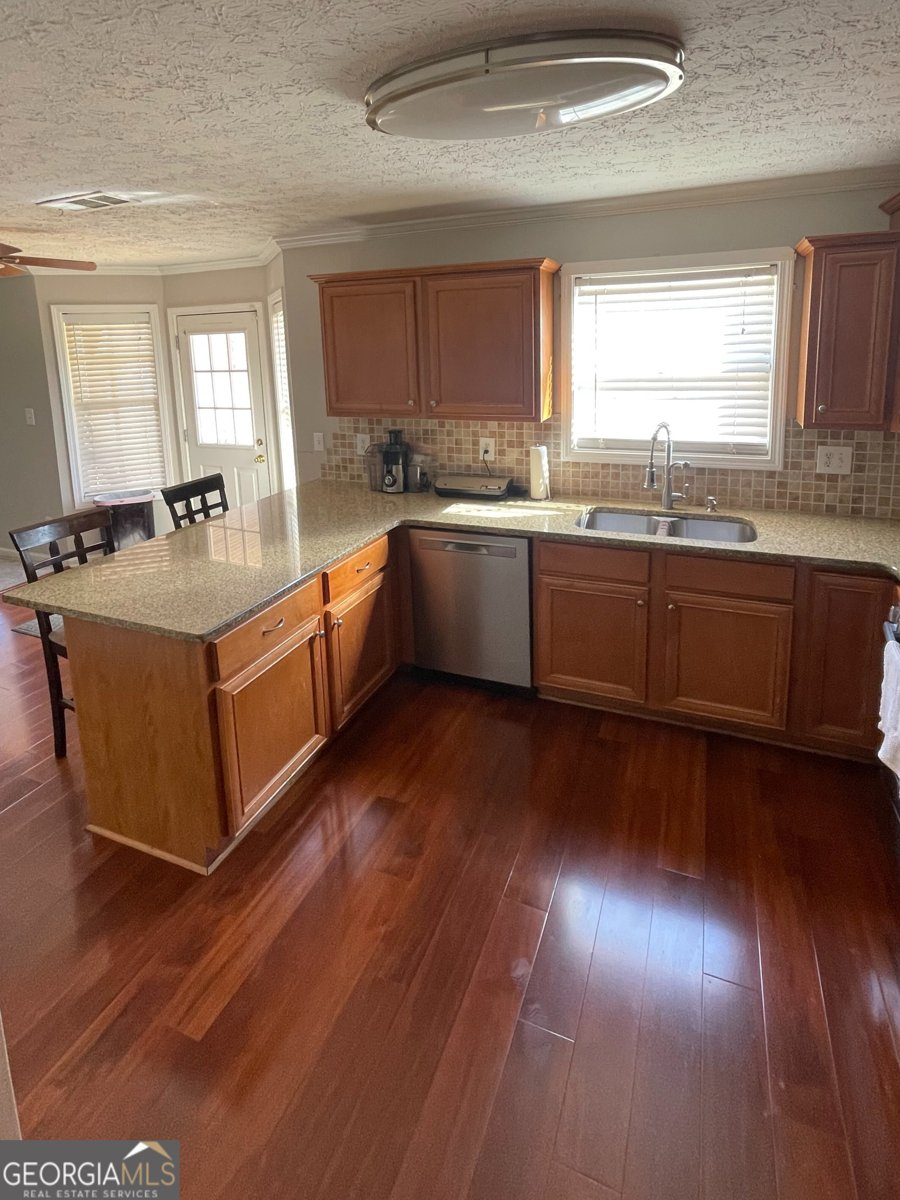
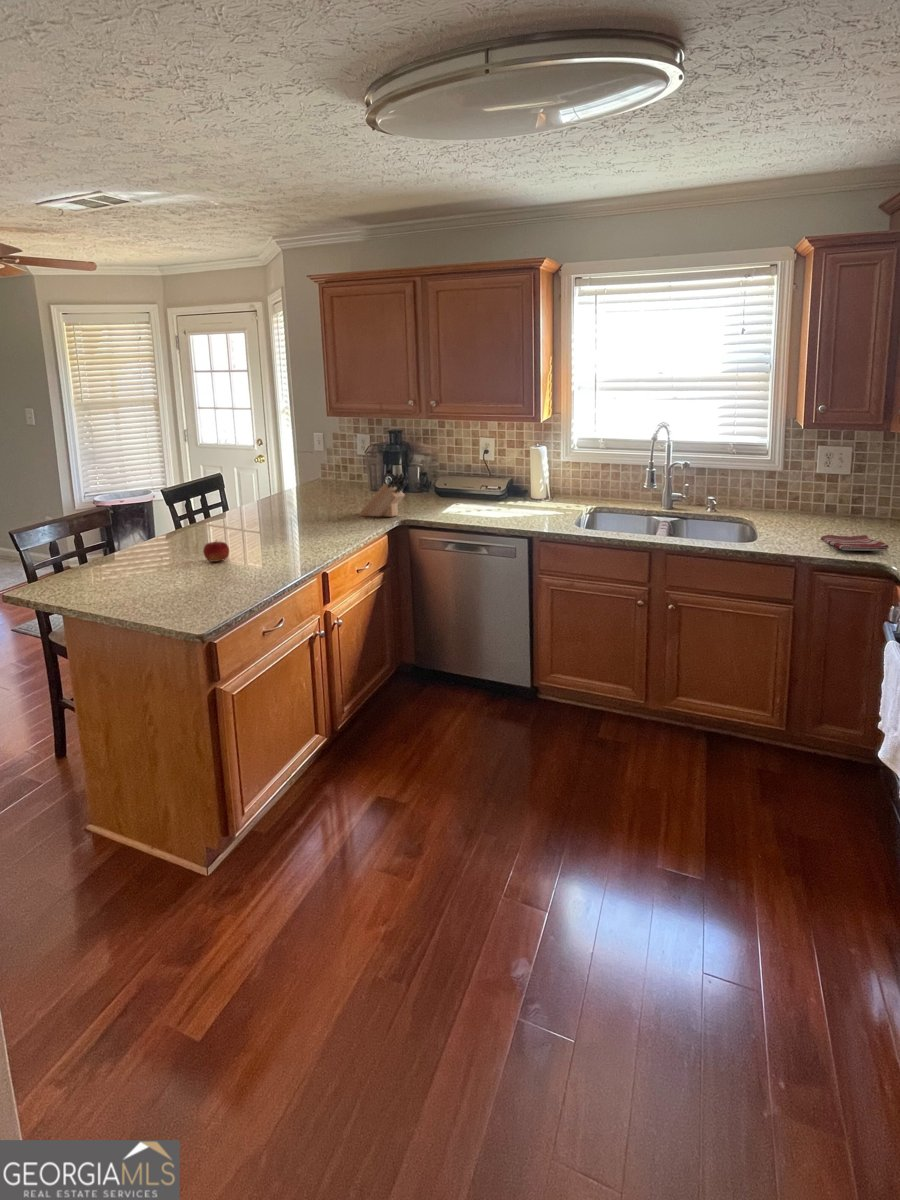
+ knife block (384, 494)
+ fruit (216, 550)
+ dish towel (853, 542)
